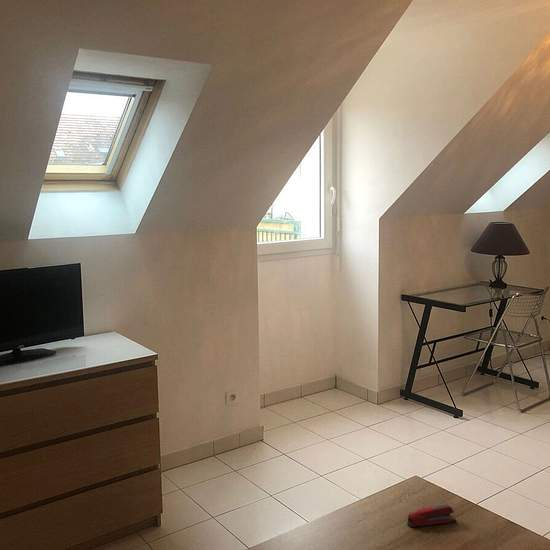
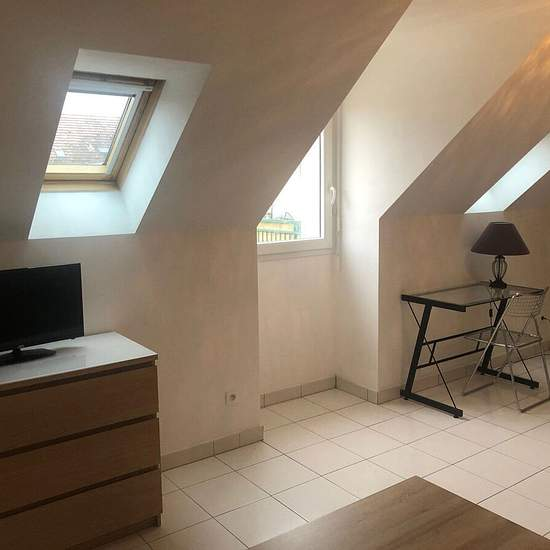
- stapler (431, 514)
